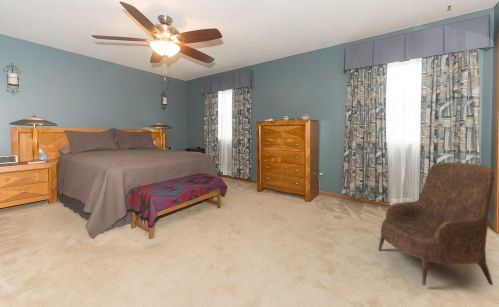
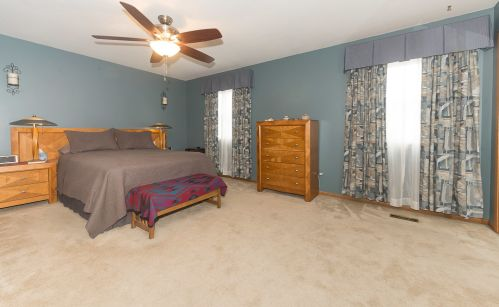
- armchair (428, 214)
